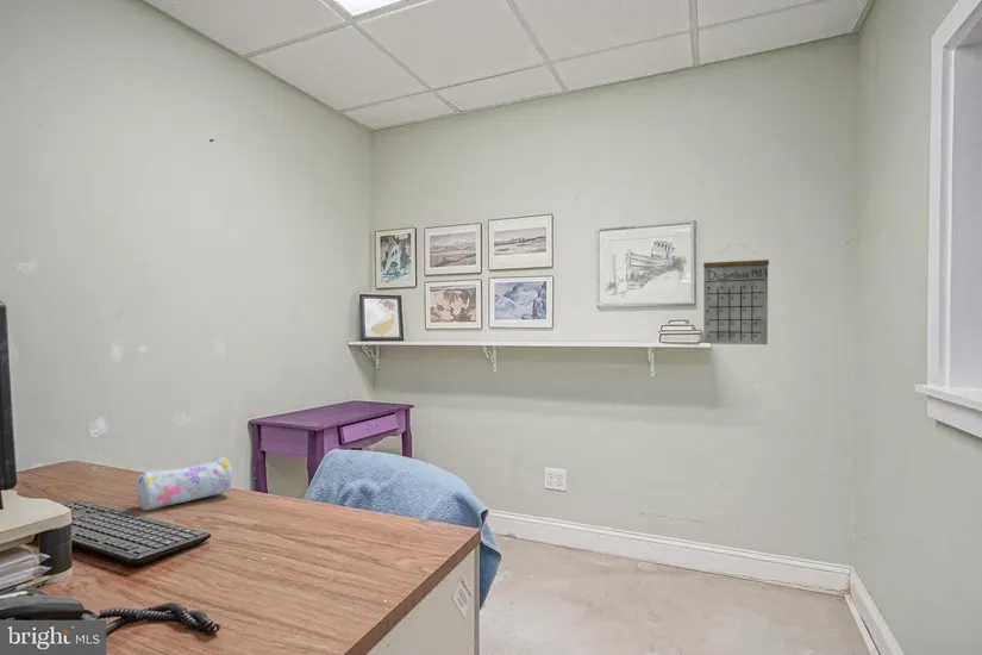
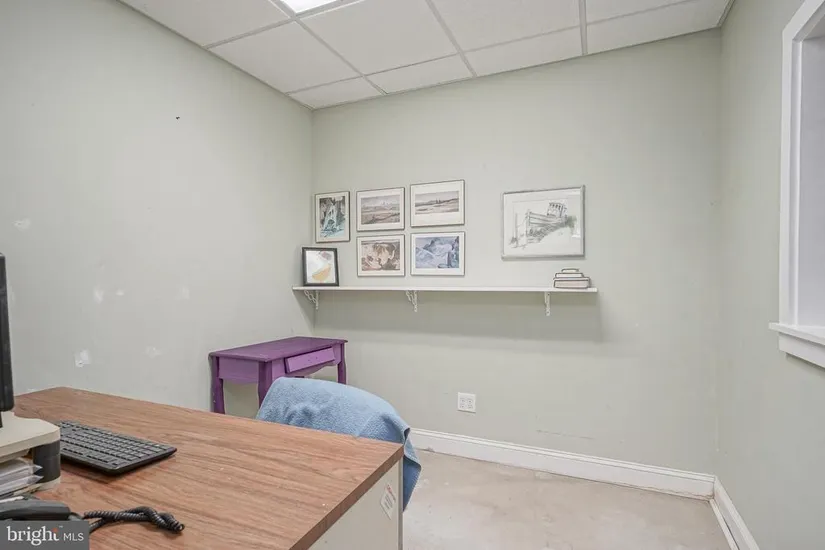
- pencil case (187, 482)
- calendar (734, 293)
